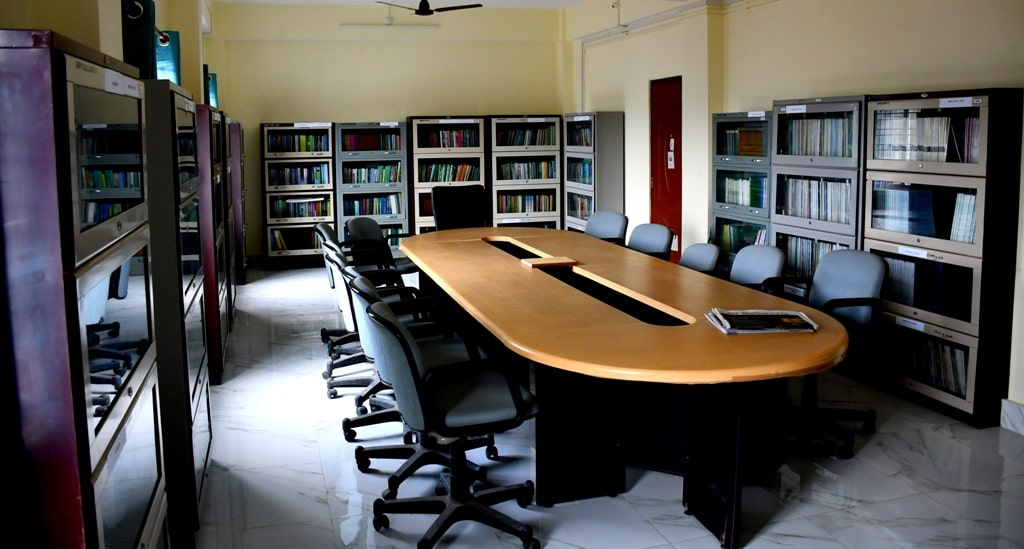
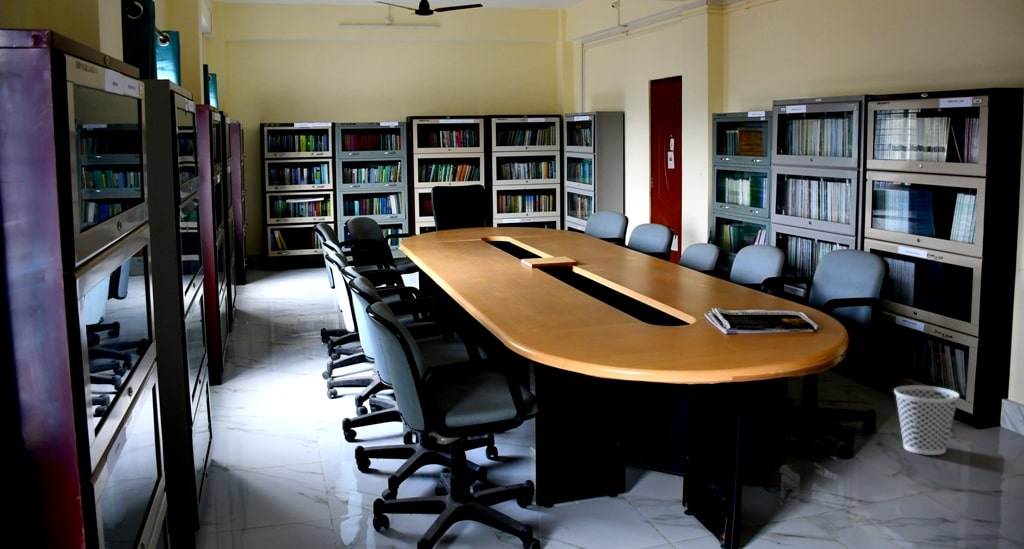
+ wastebasket (925, 420)
